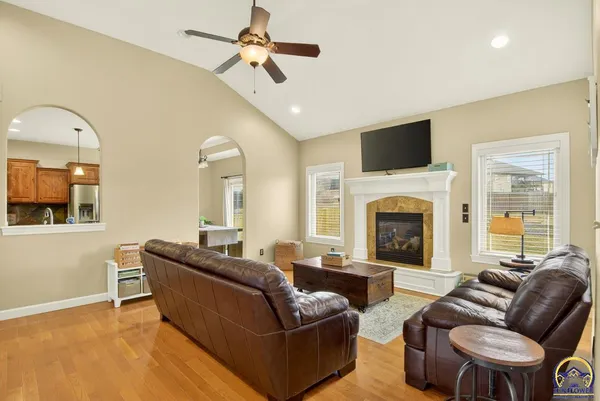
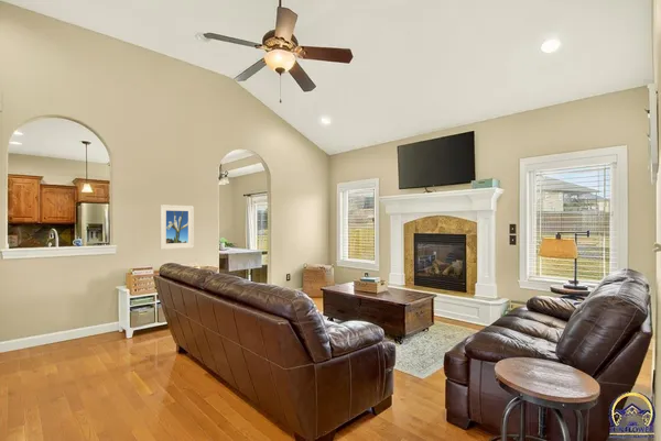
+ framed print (176, 227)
